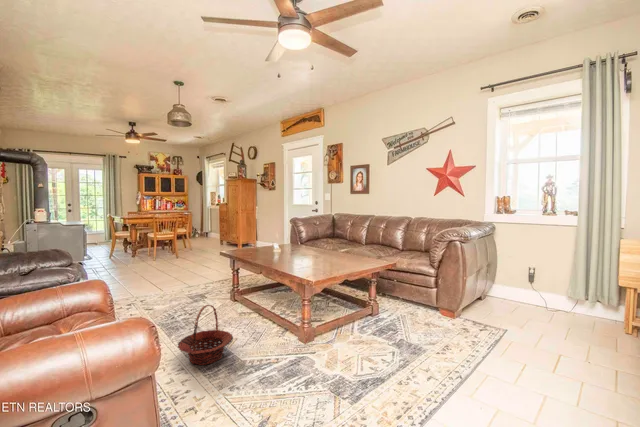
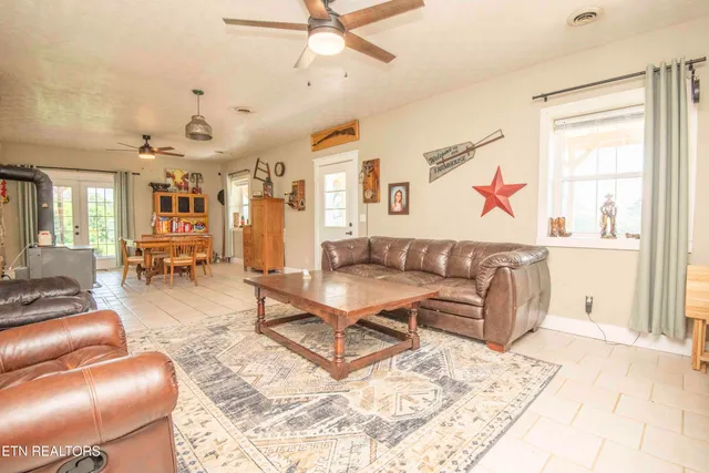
- basket (206, 331)
